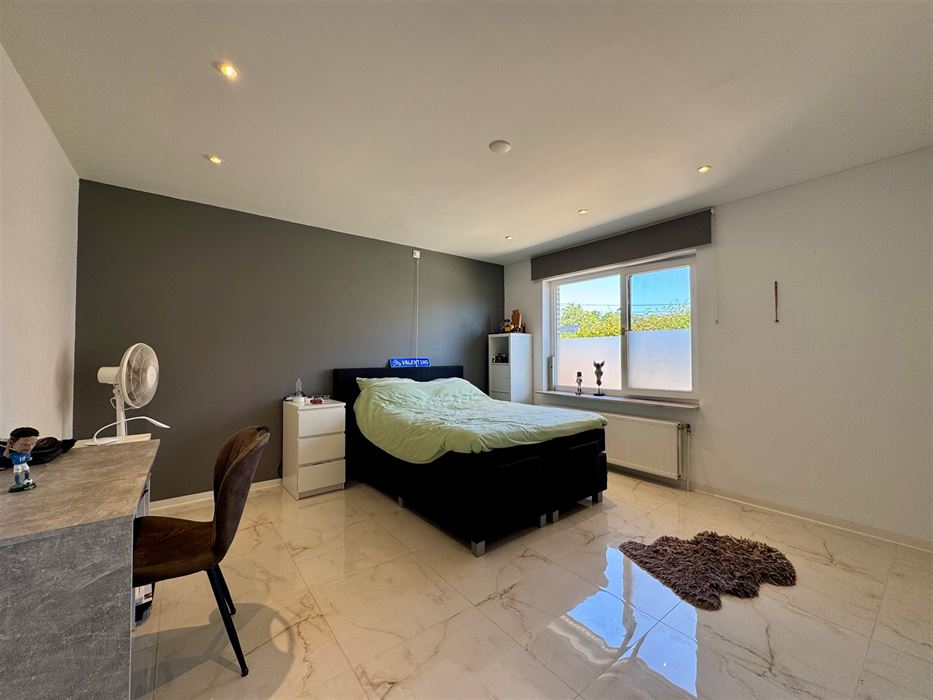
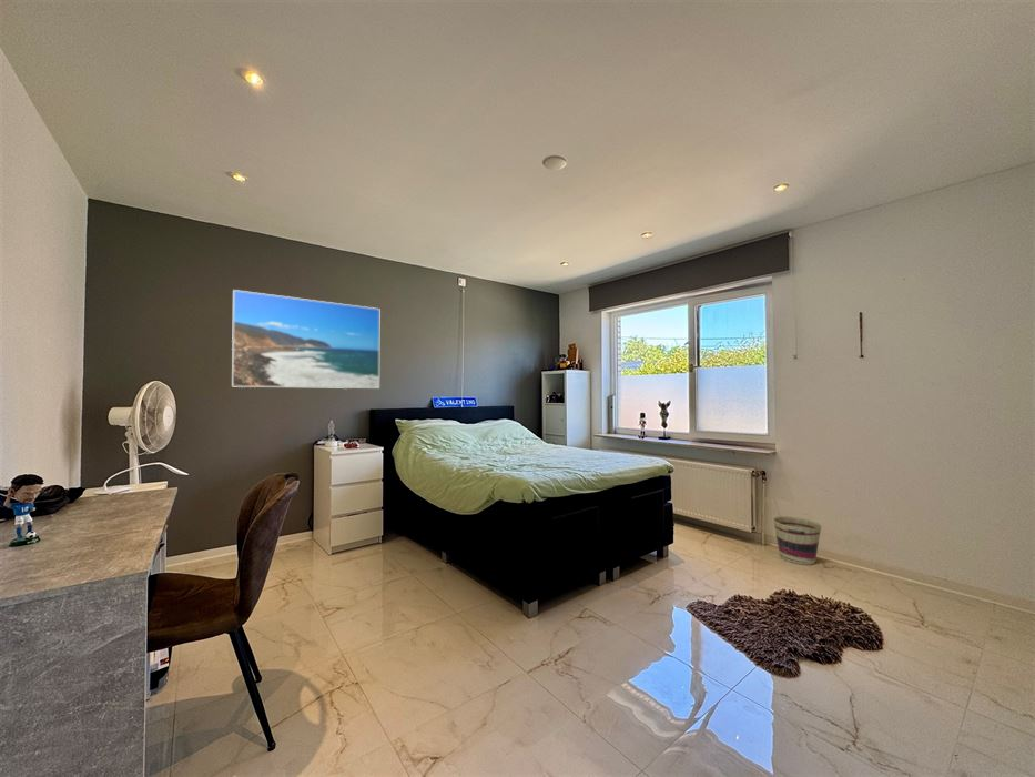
+ basket (796, 541)
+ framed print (313, 343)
